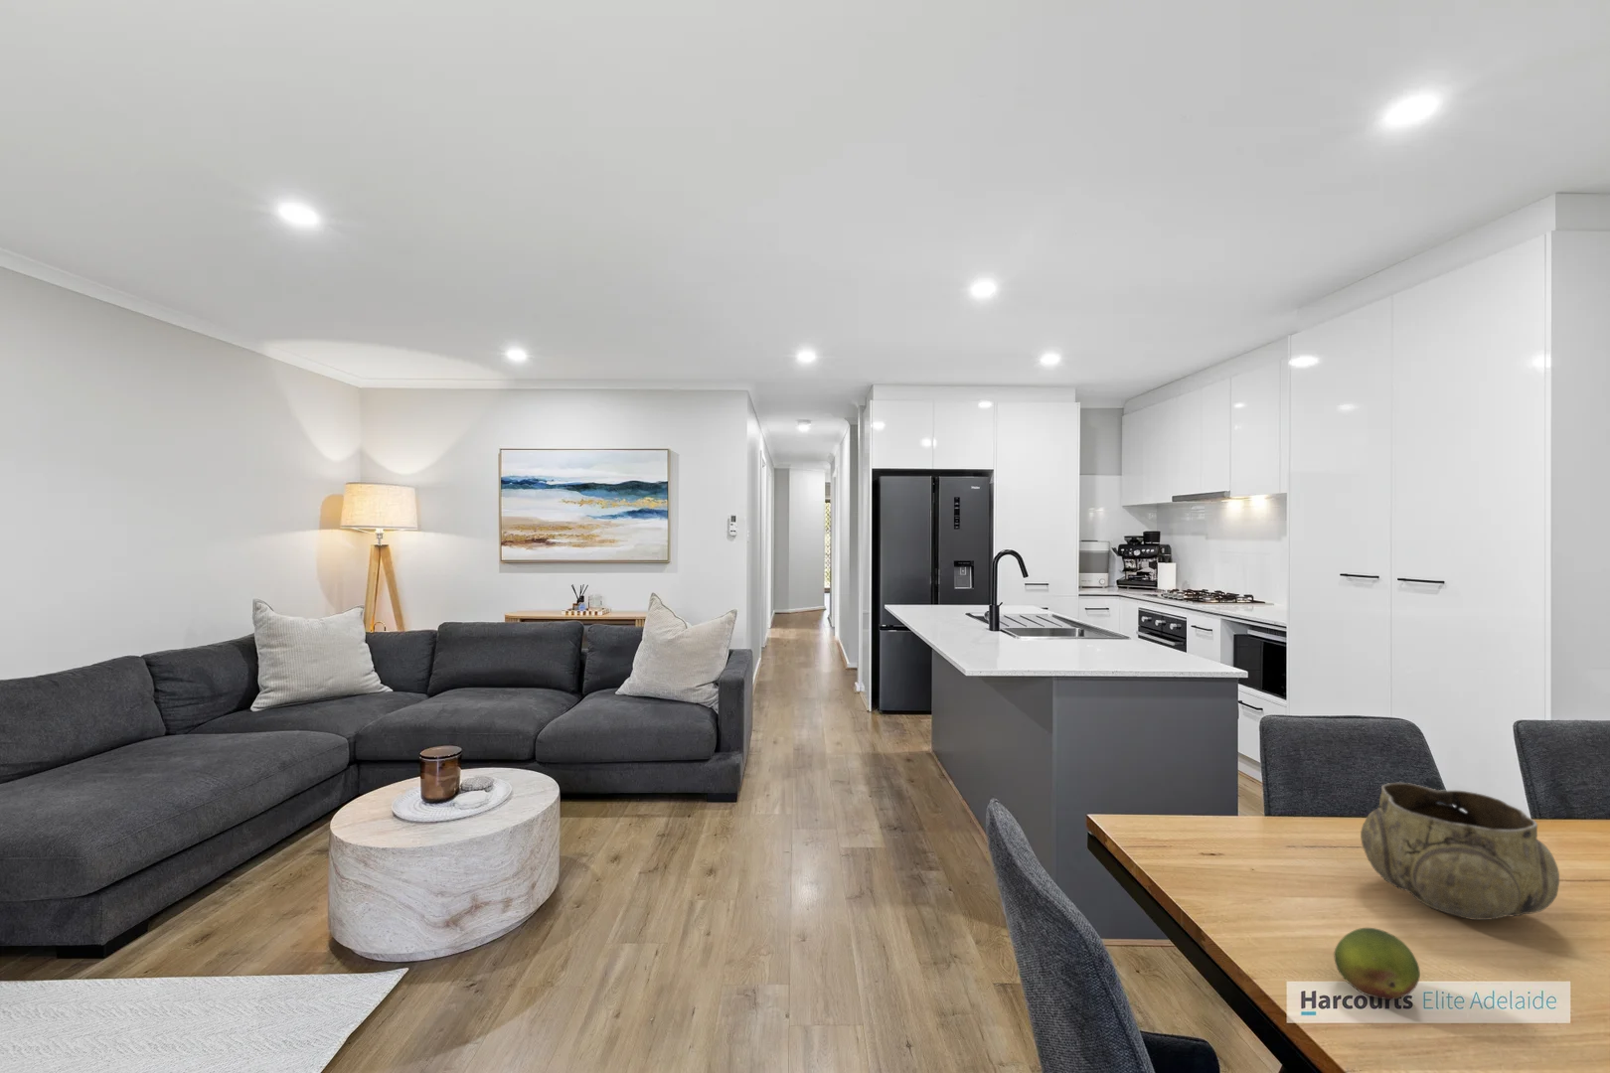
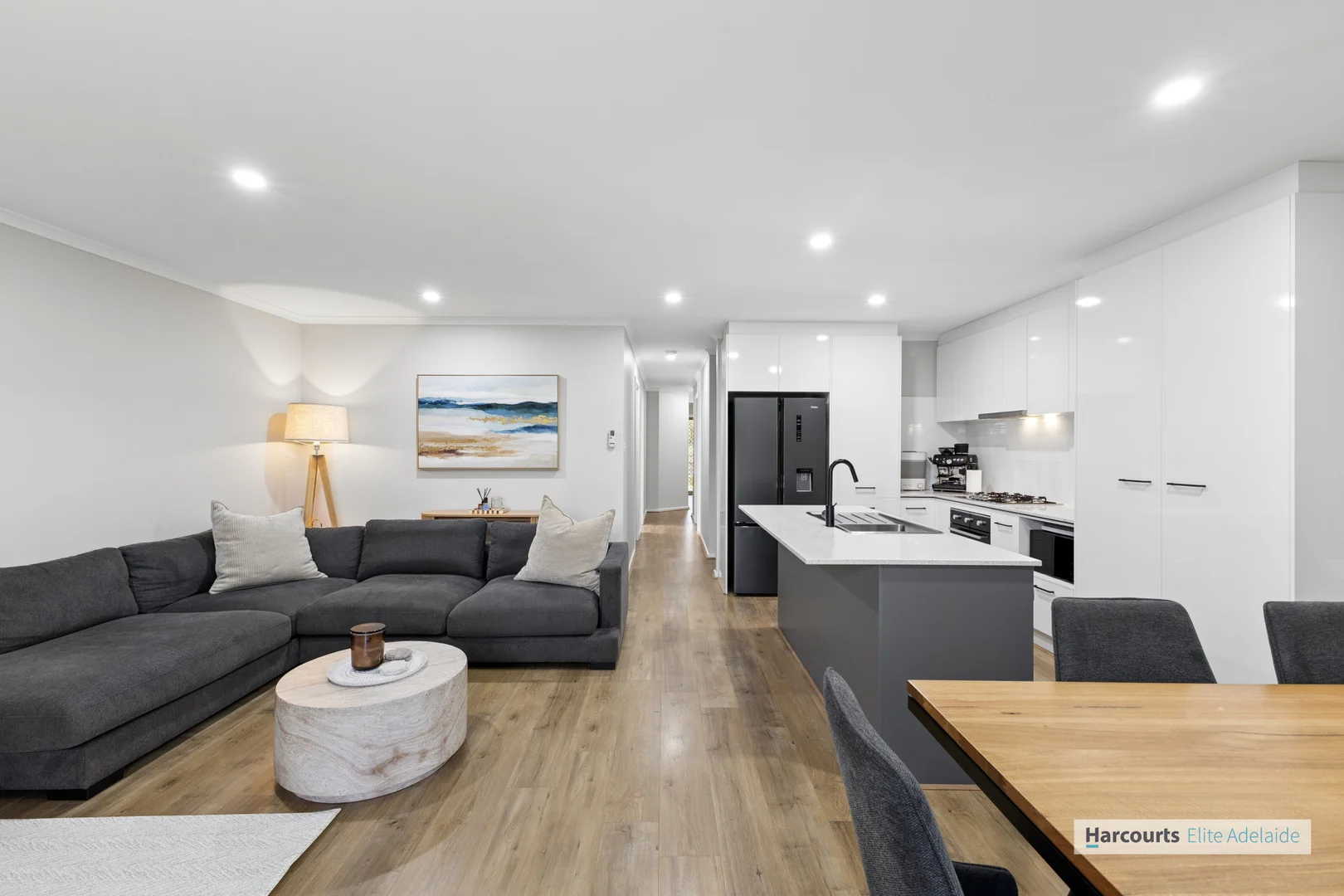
- decorative bowl (1453, 854)
- fruit (1376, 960)
